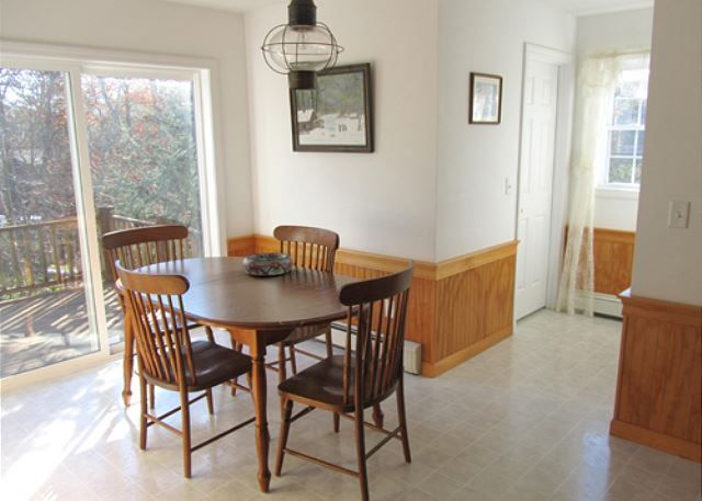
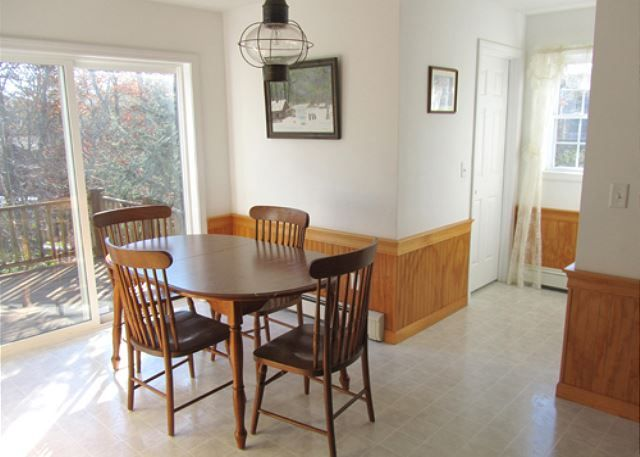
- decorative bowl (268, 263)
